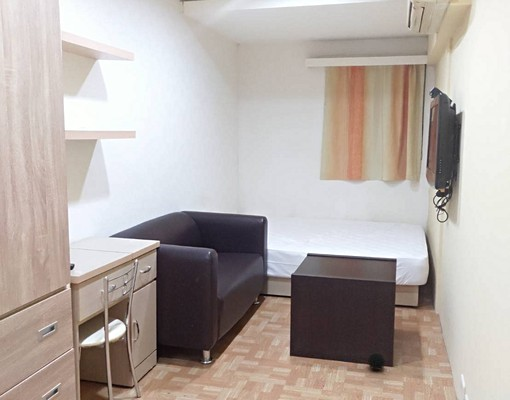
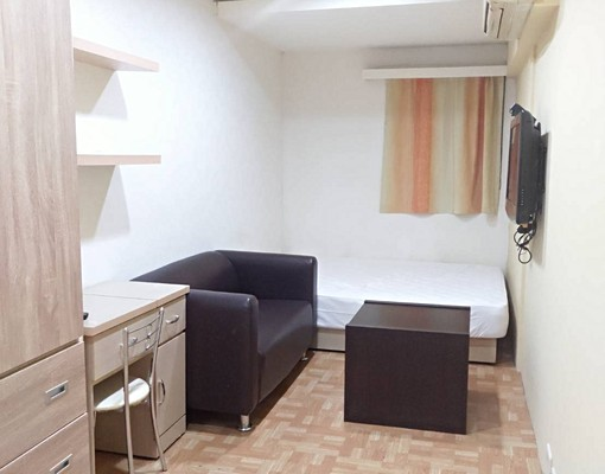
- decorative ball (376, 361)
